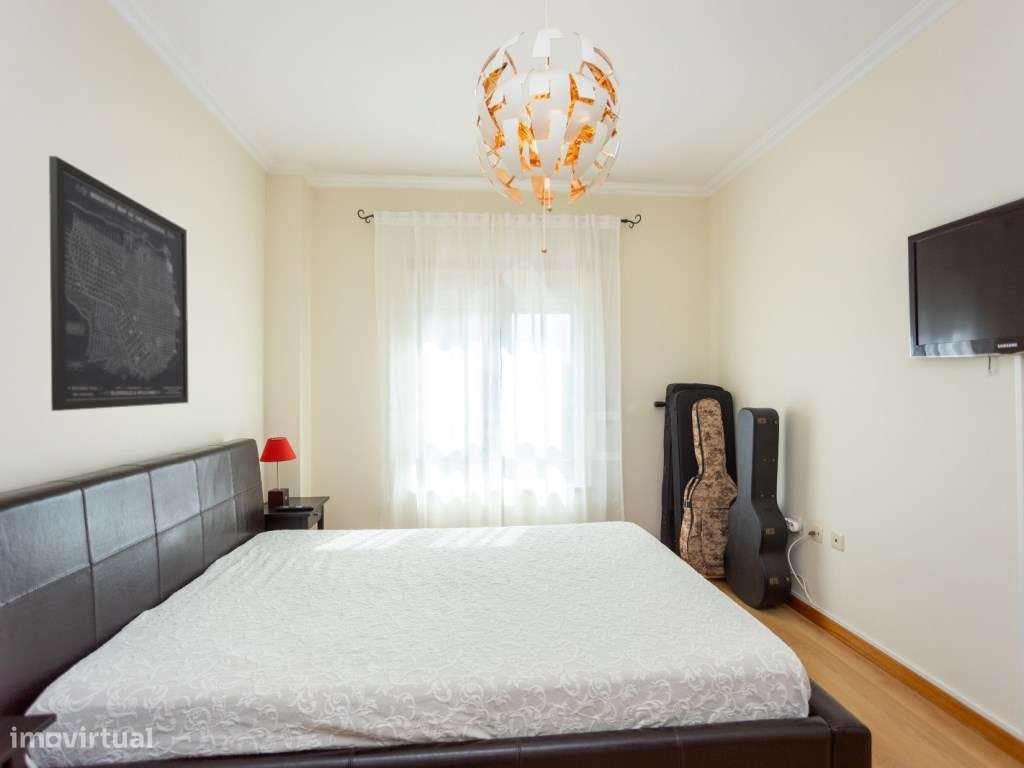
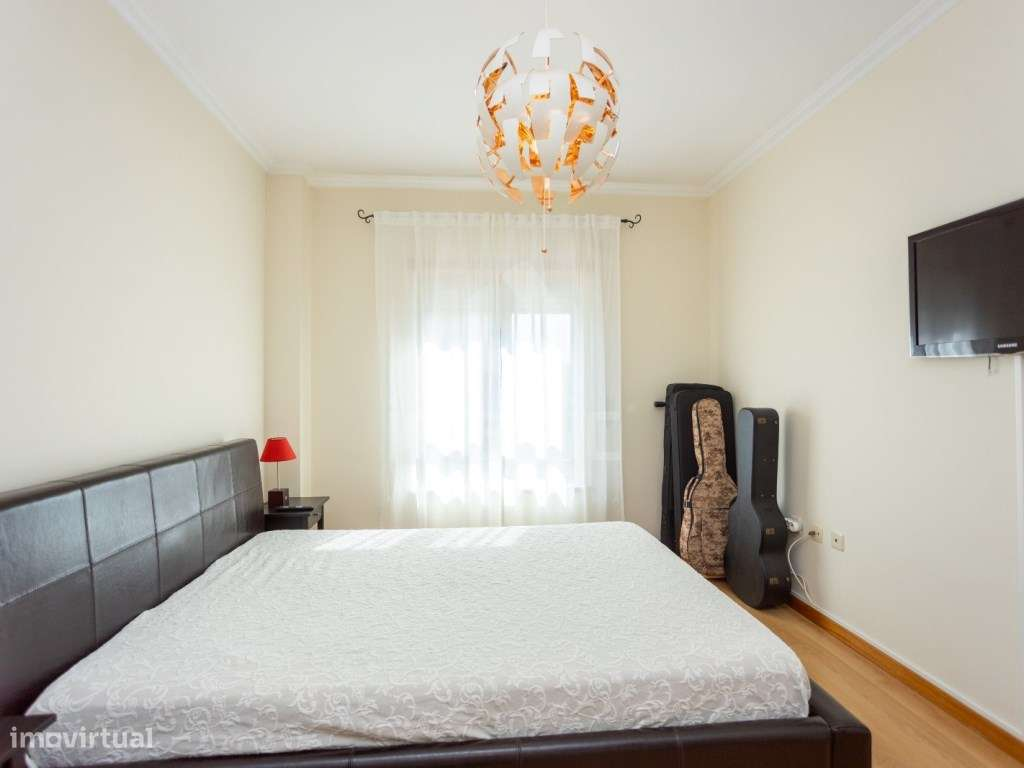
- wall art (132, 303)
